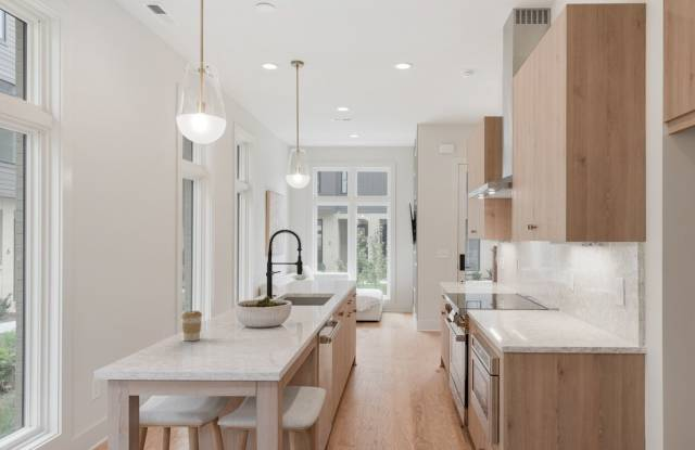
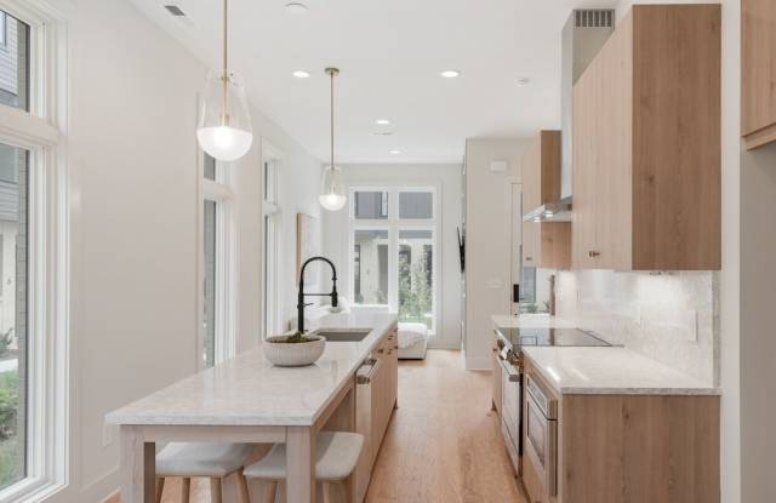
- coffee cup (191, 325)
